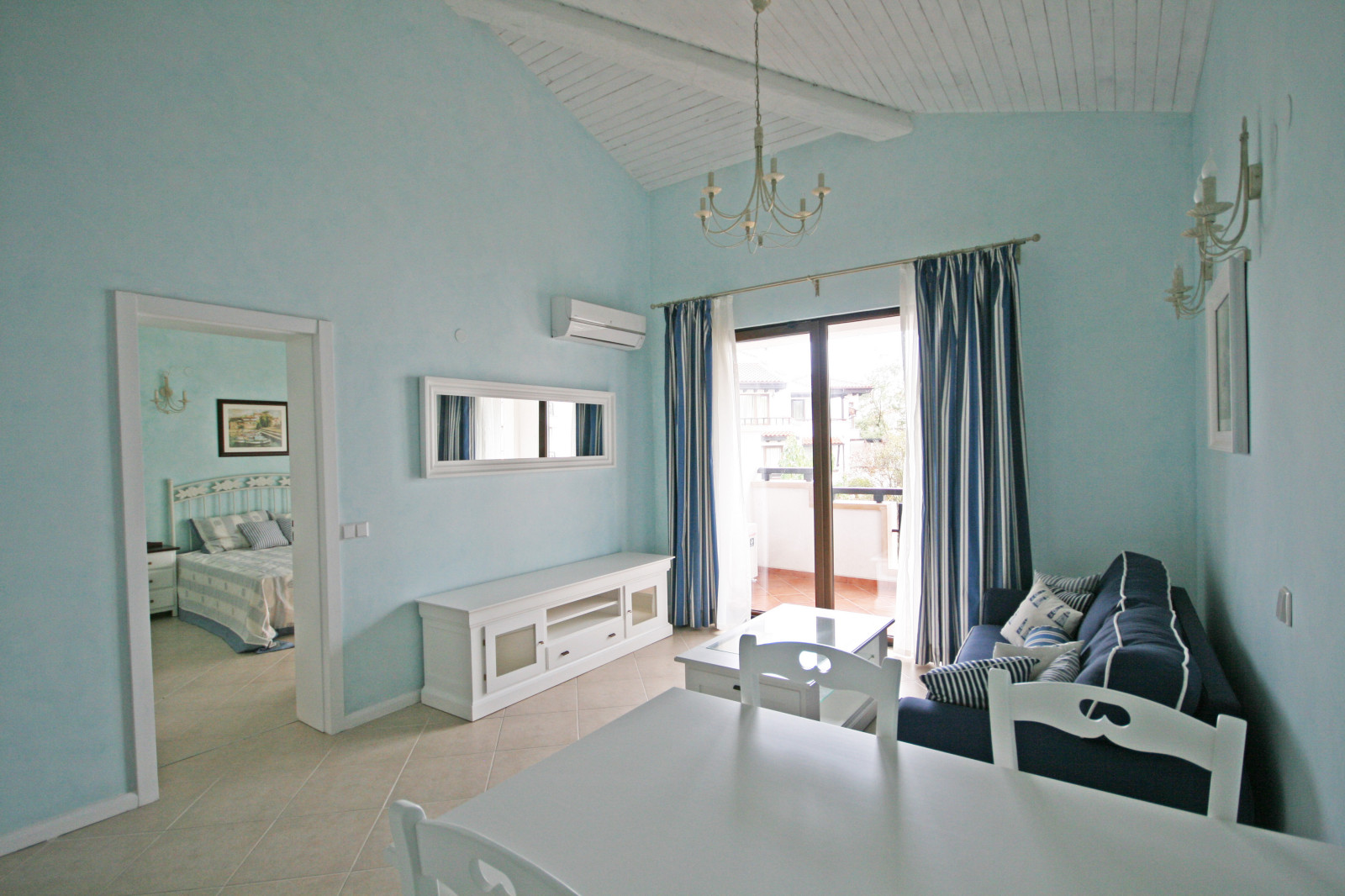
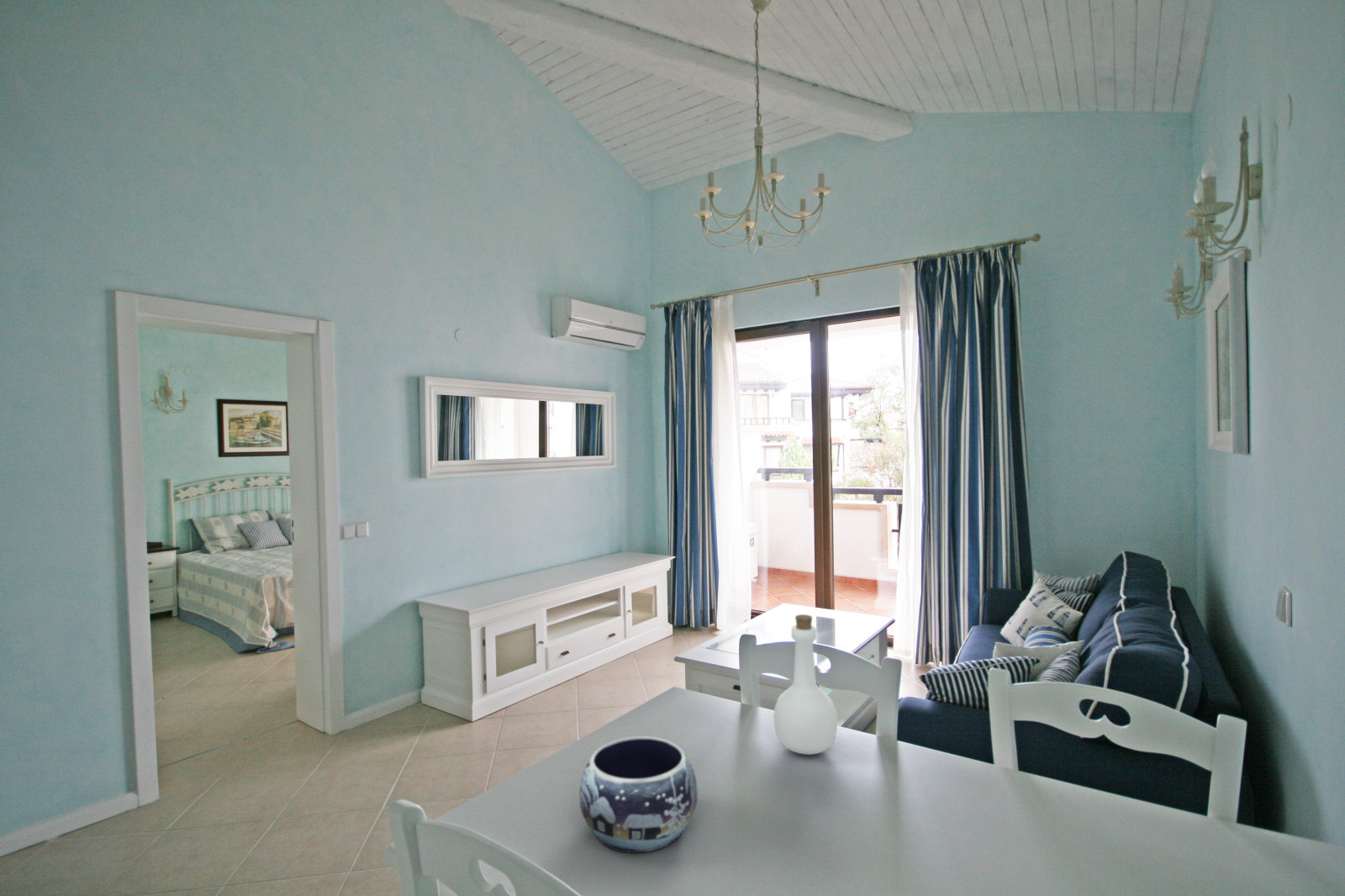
+ decorative bowl (638, 791)
+ bottle (804, 683)
